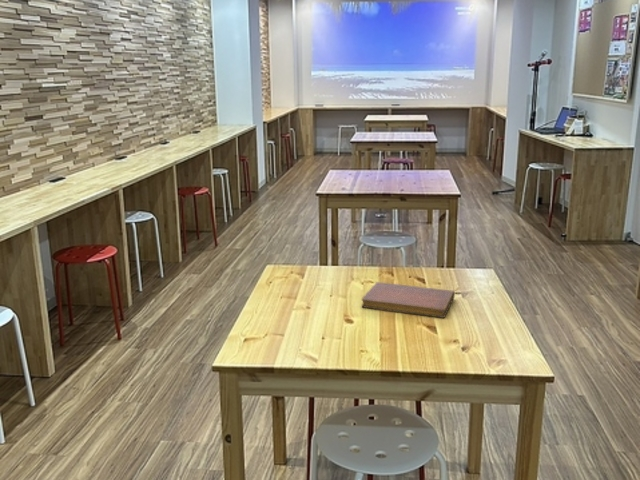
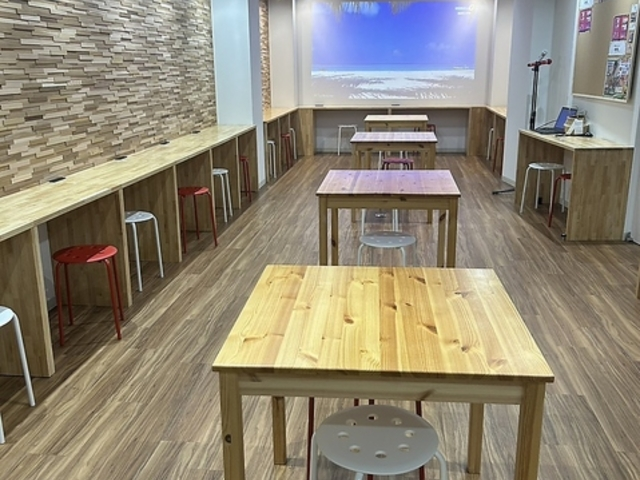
- notebook (408, 298)
